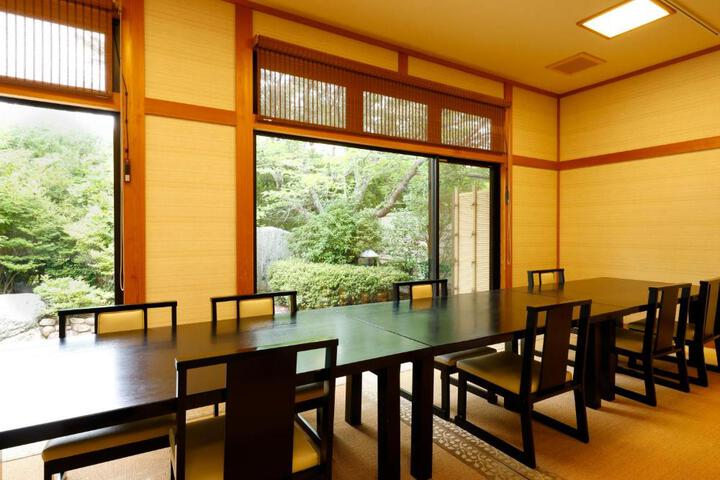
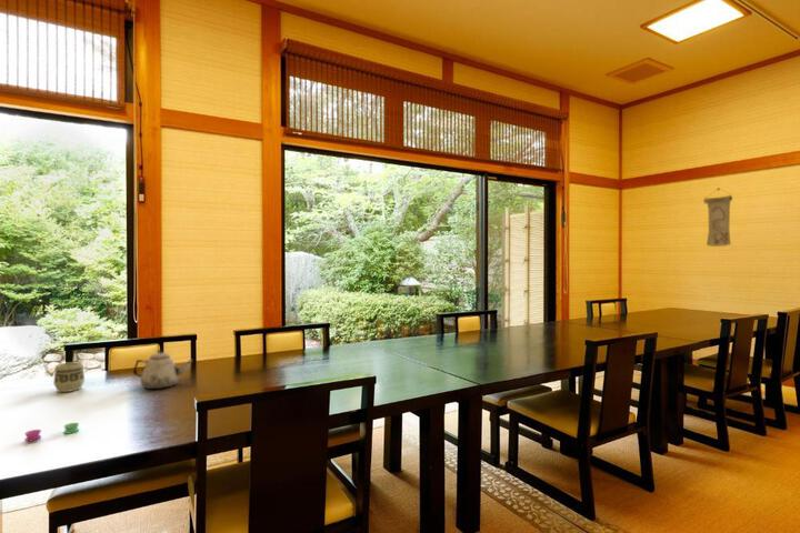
+ cup (69, 376)
+ wall scroll (718, 217)
+ teacup (63, 431)
+ teapot (163, 368)
